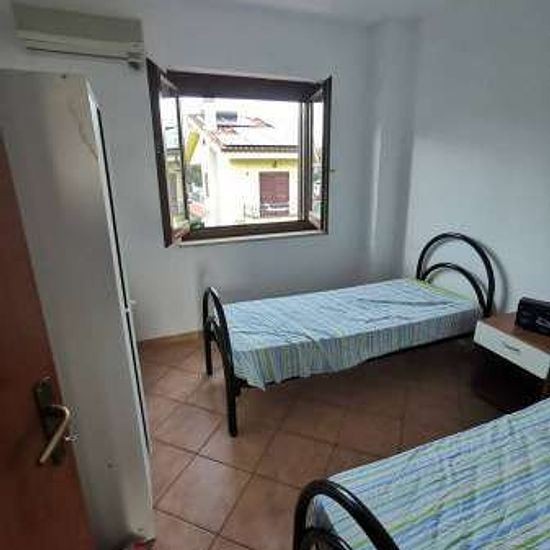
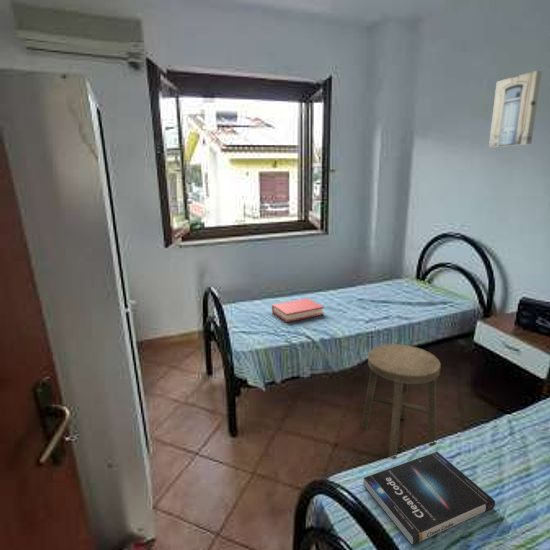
+ stool (400, 398)
+ book (426, 492)
+ wall art (513, 111)
+ hardback book (297, 309)
